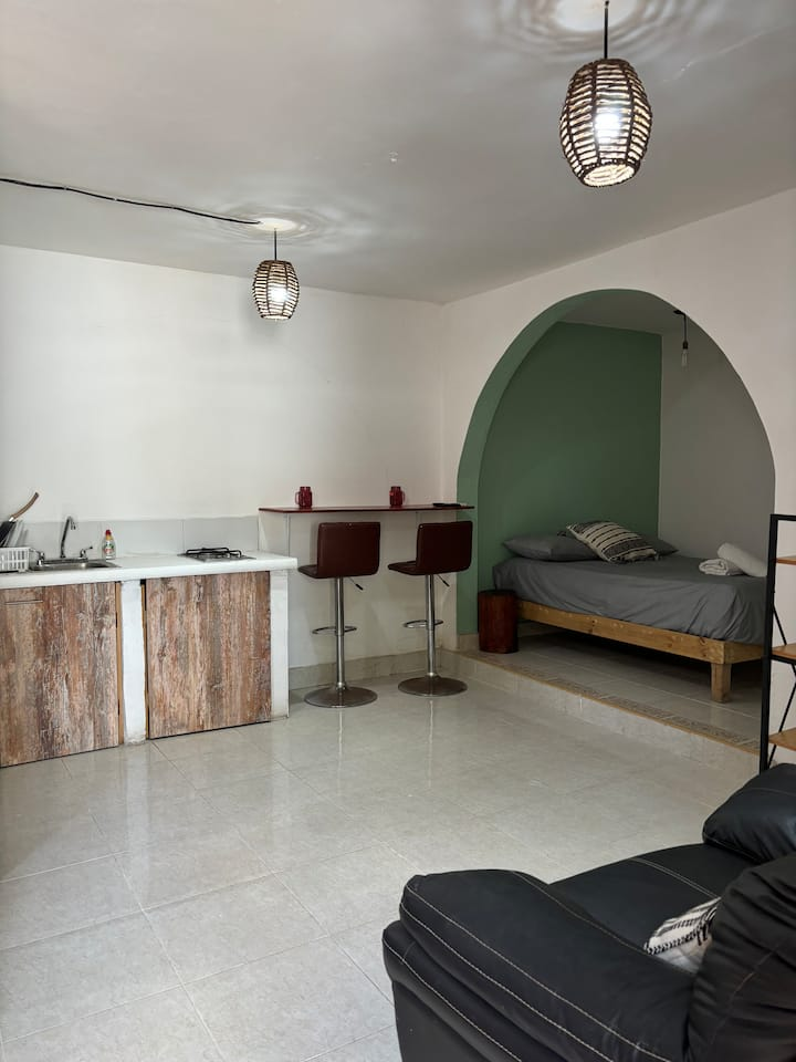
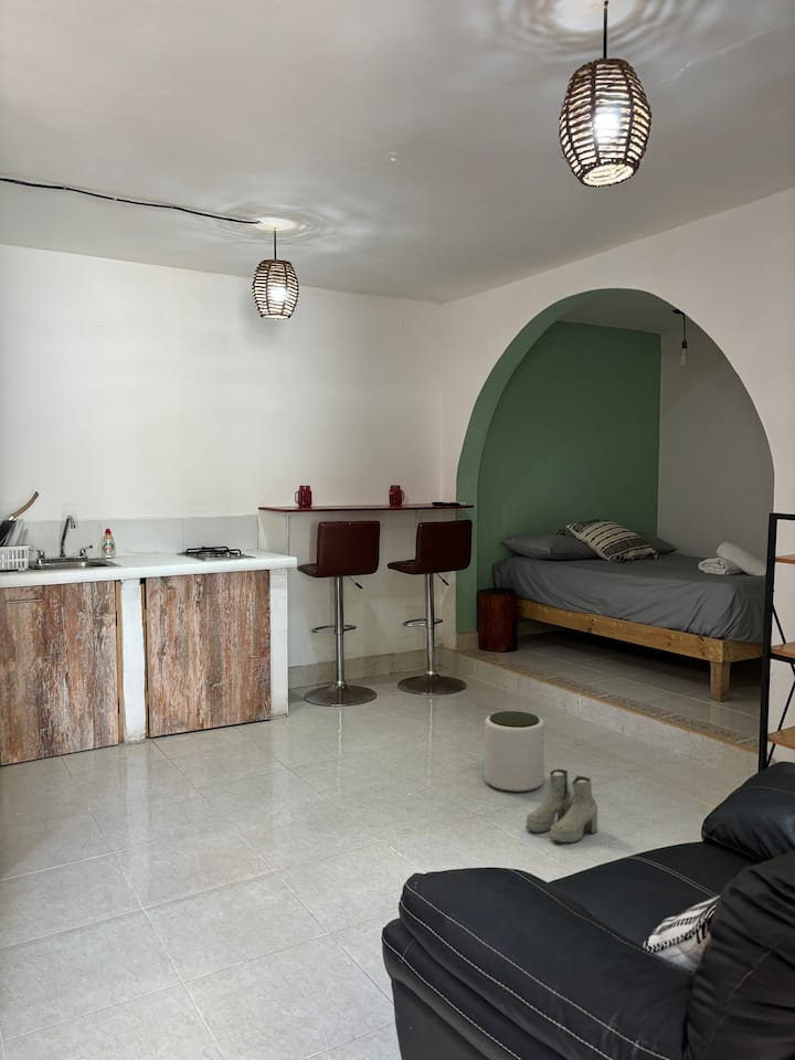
+ plant pot (513, 750)
+ boots (562, 804)
